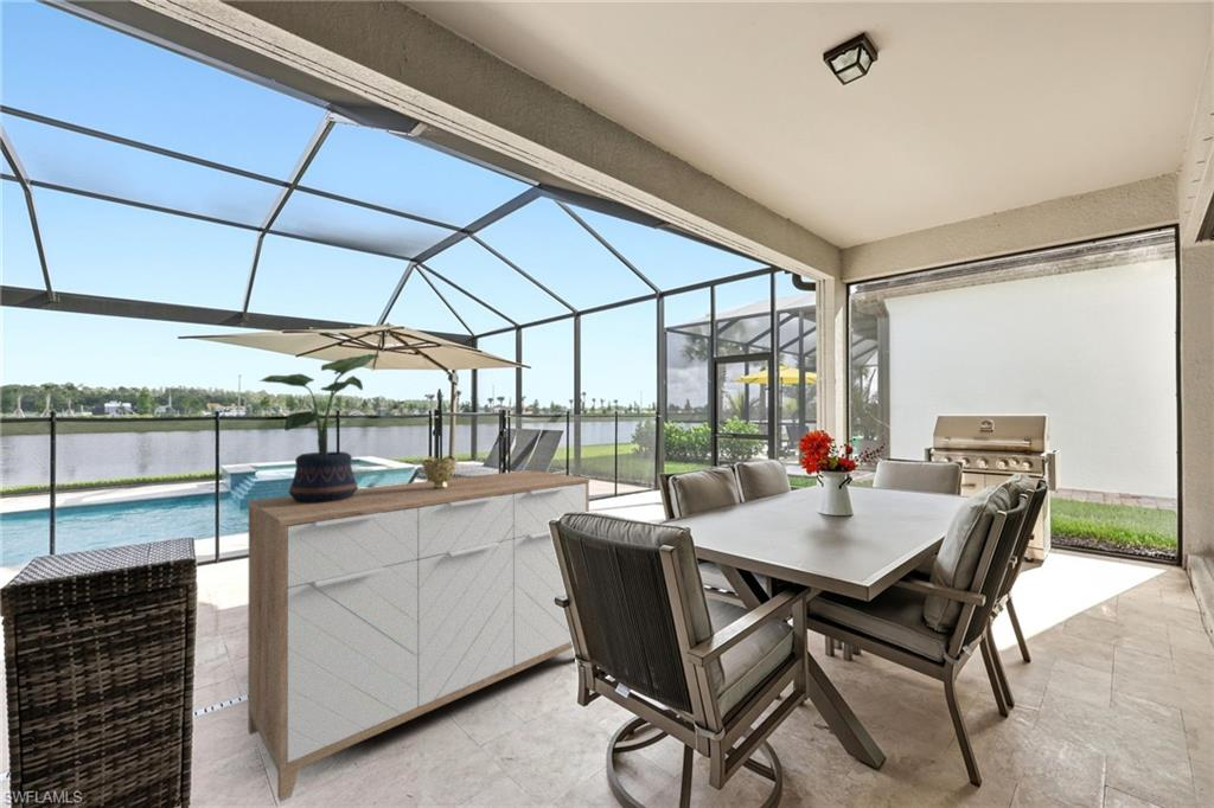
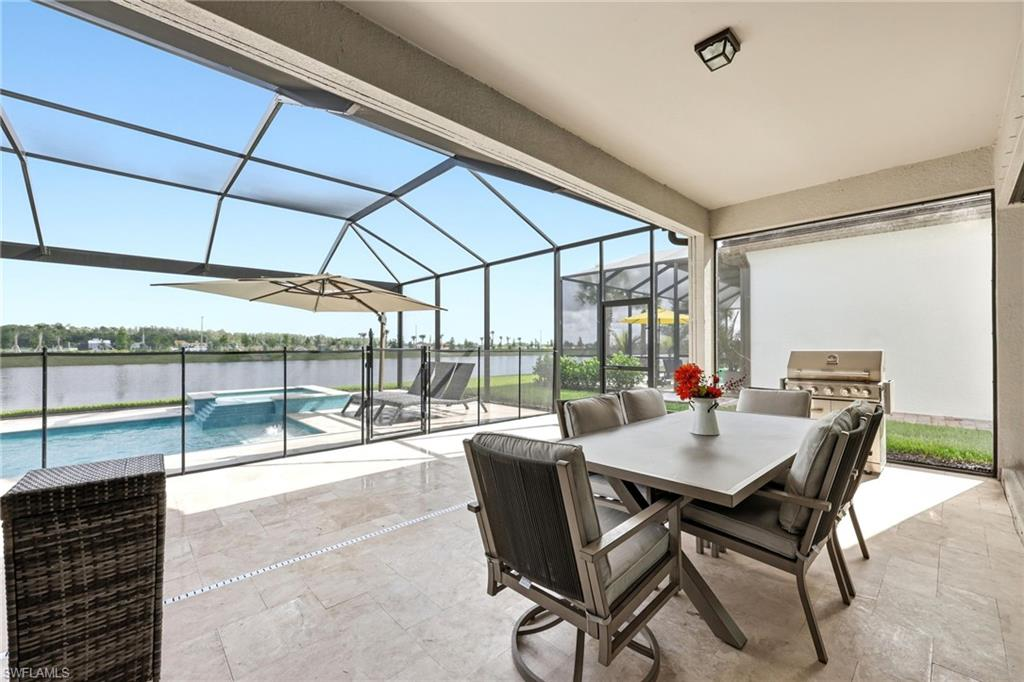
- potted plant (327, 422)
- decorative bowl (439, 472)
- sideboard (441, 589)
